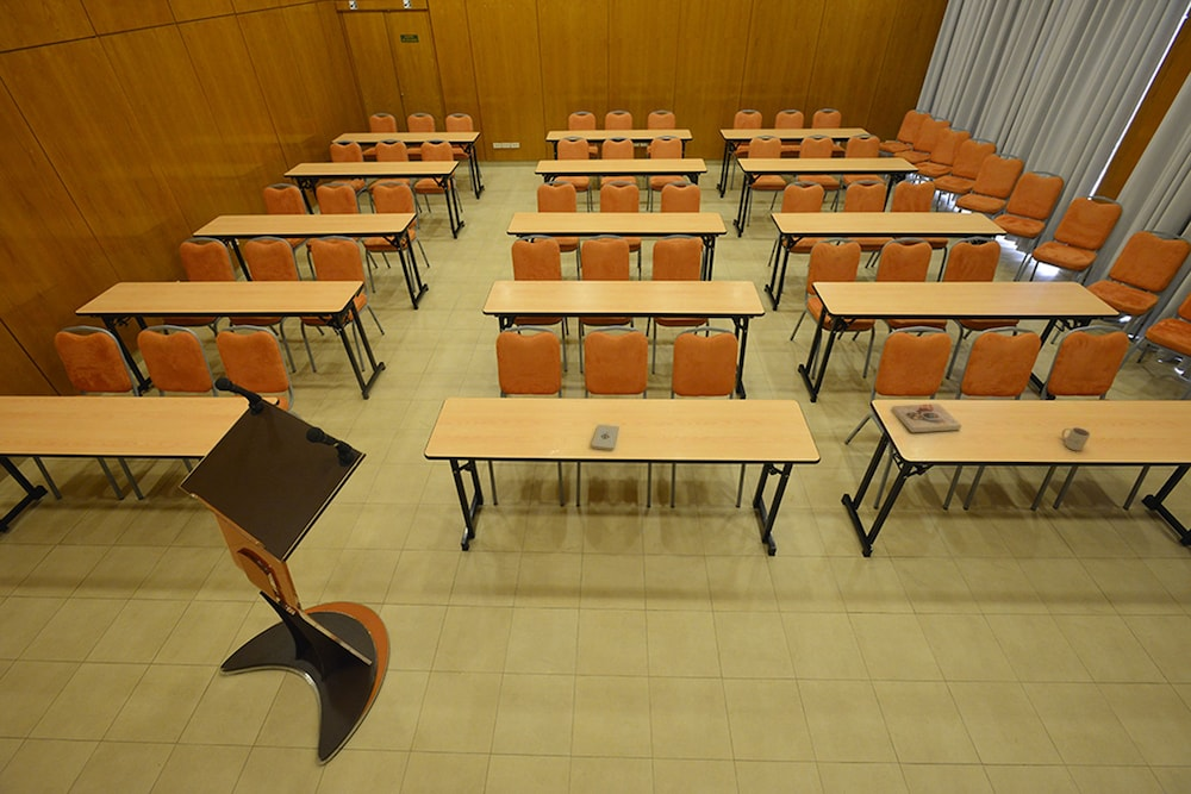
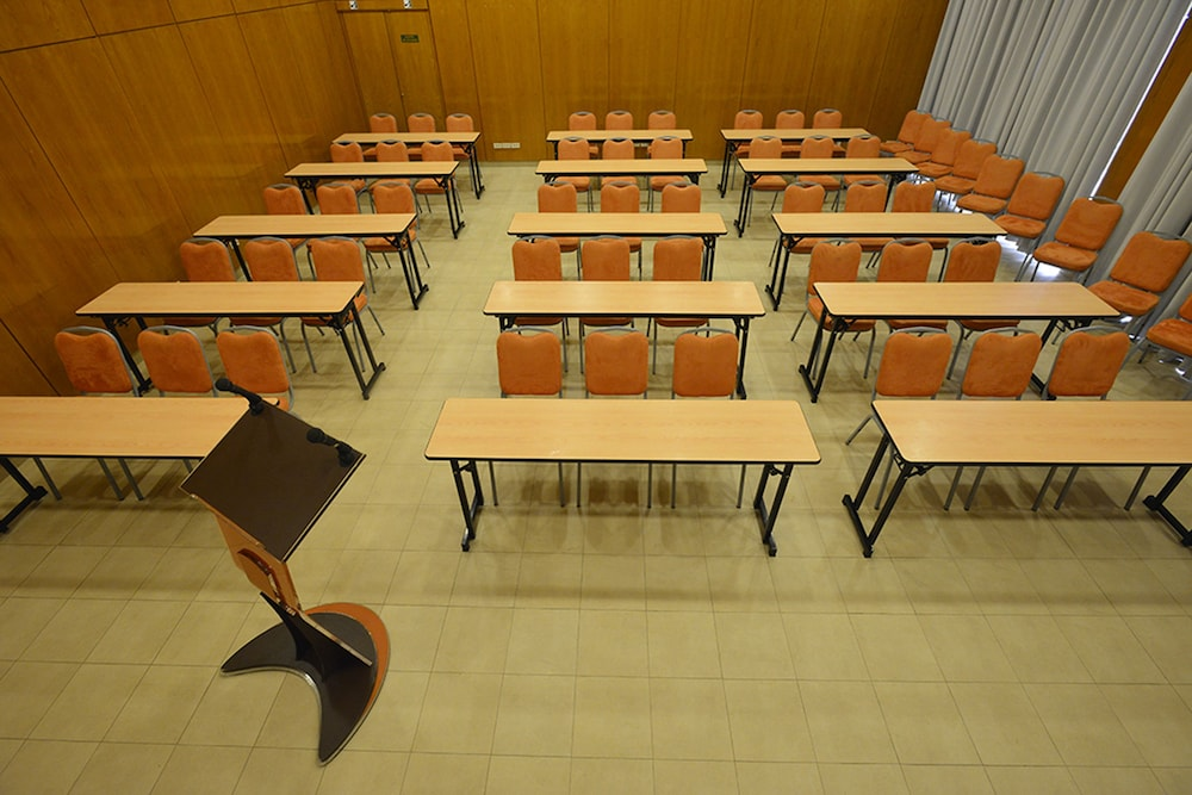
- book (925, 417)
- notepad (605, 437)
- mug (1074, 437)
